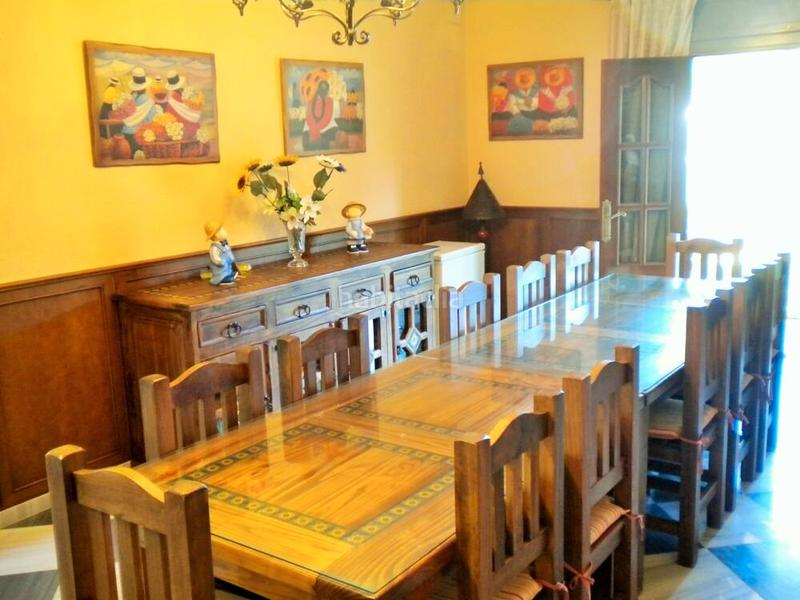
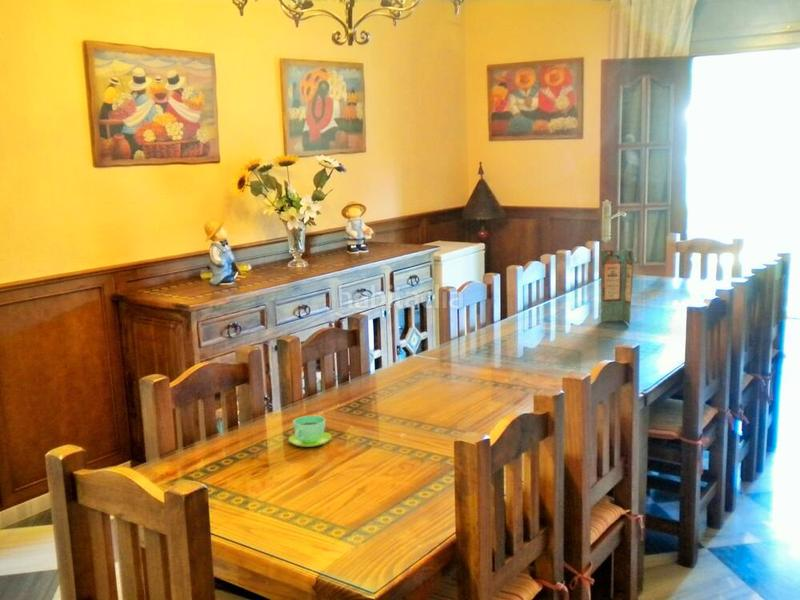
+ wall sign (618, 287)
+ cup (308, 431)
